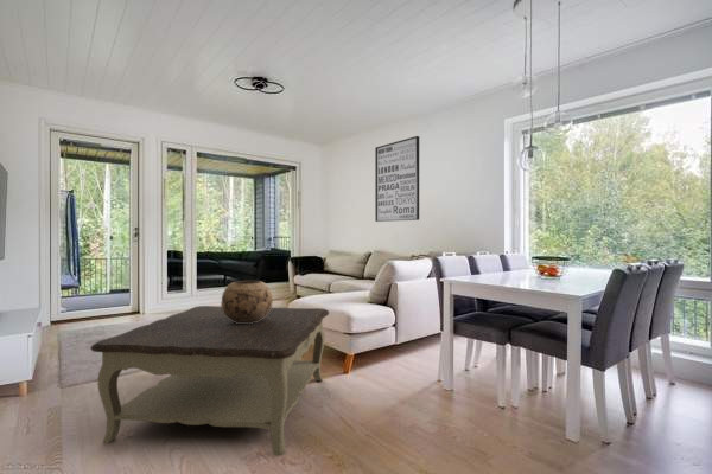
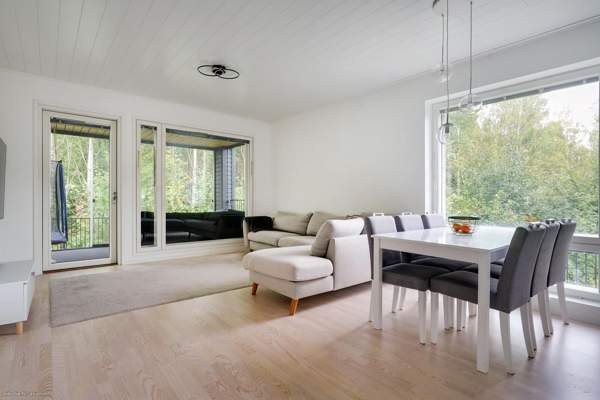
- wall art (395, 181)
- decorative bowl (247, 301)
- coffee table (231, 364)
